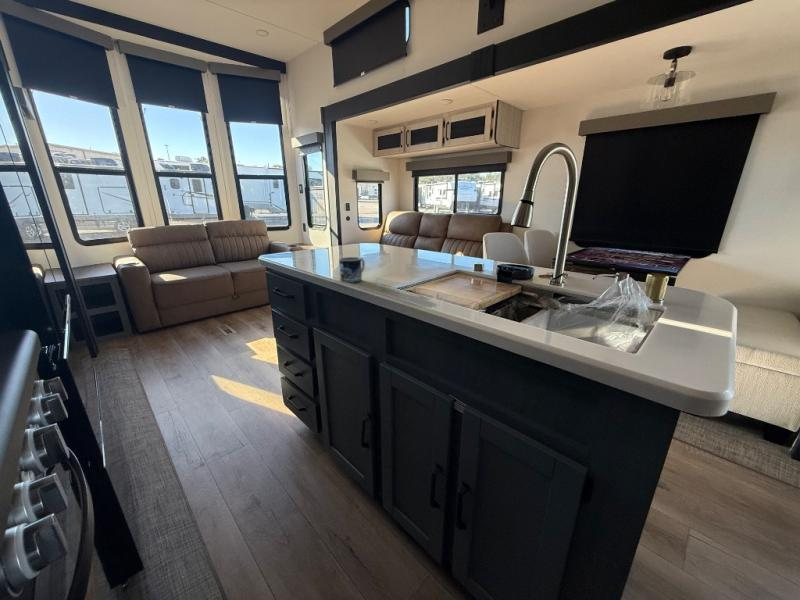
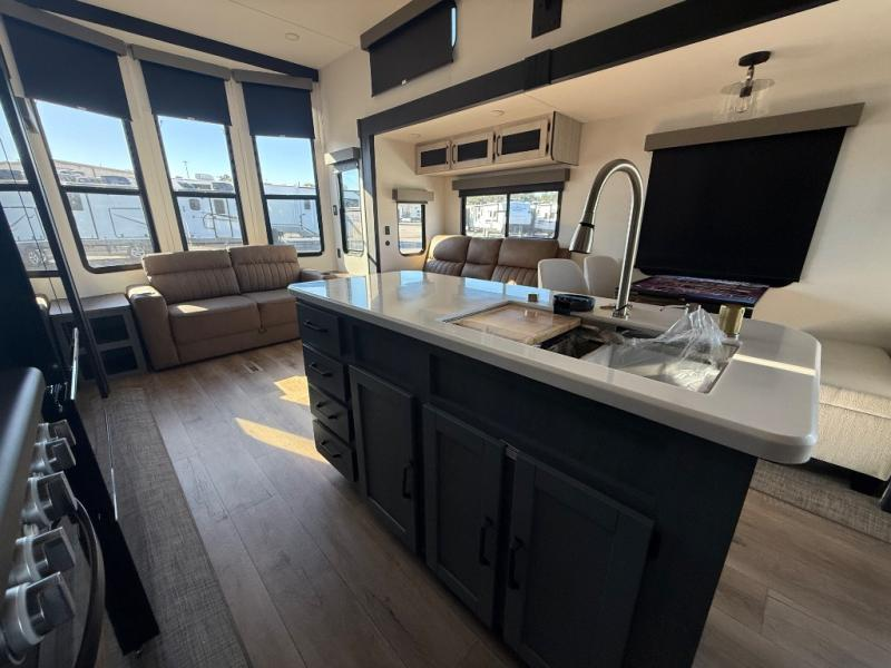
- mug (353, 268)
